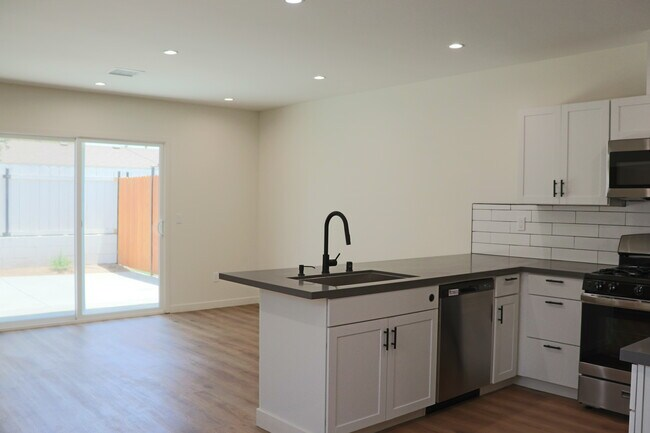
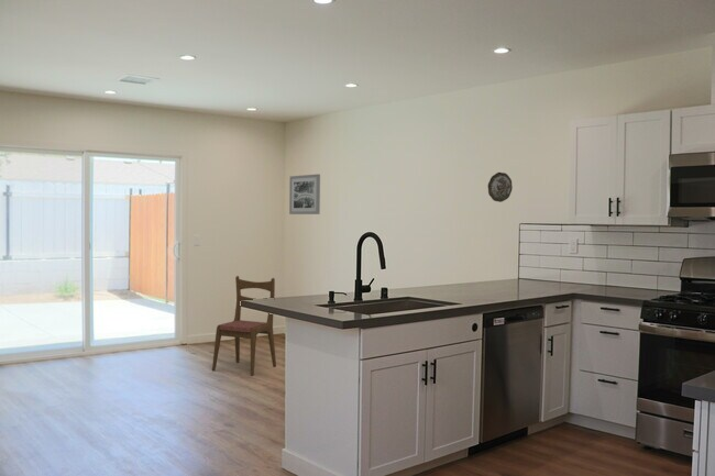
+ decorative plate (501, 187)
+ dining chair (244, 323)
+ wall art (304, 195)
